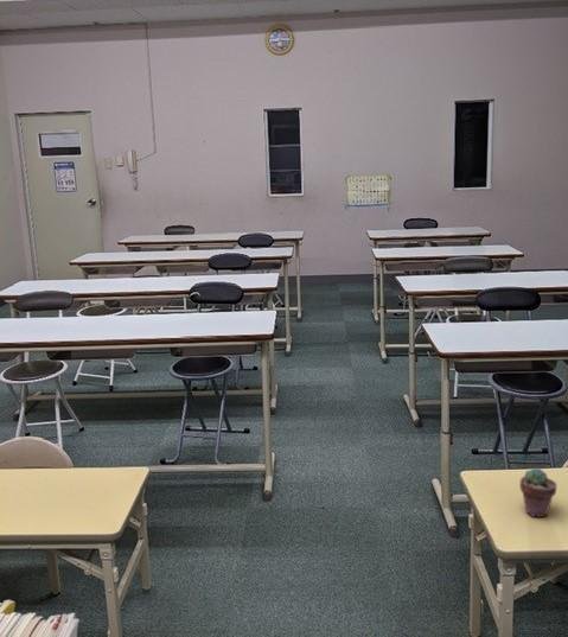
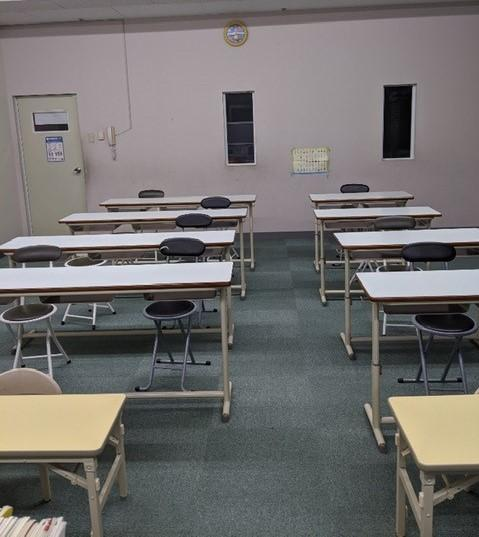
- potted succulent (537, 490)
